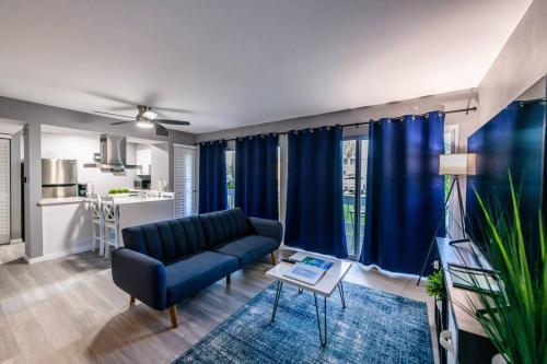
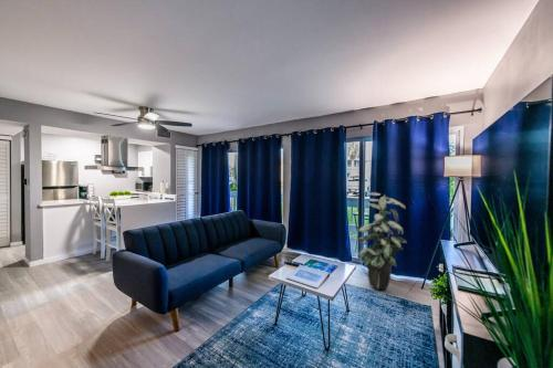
+ indoor plant (378, 239)
